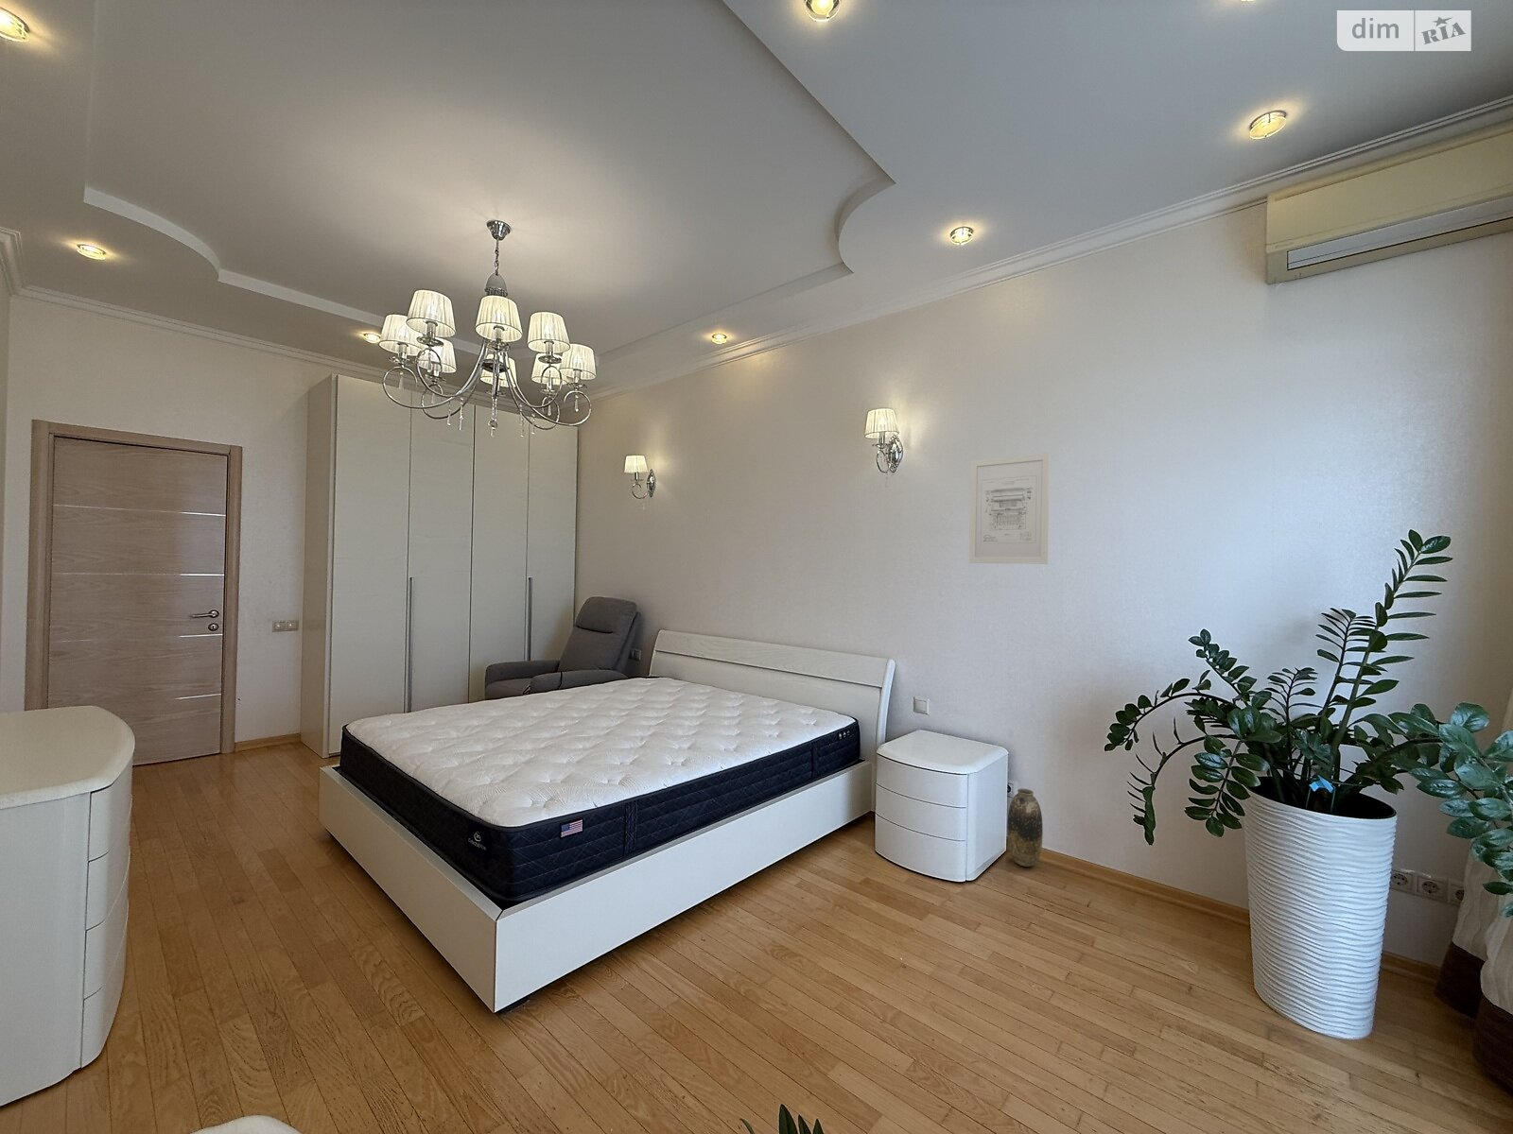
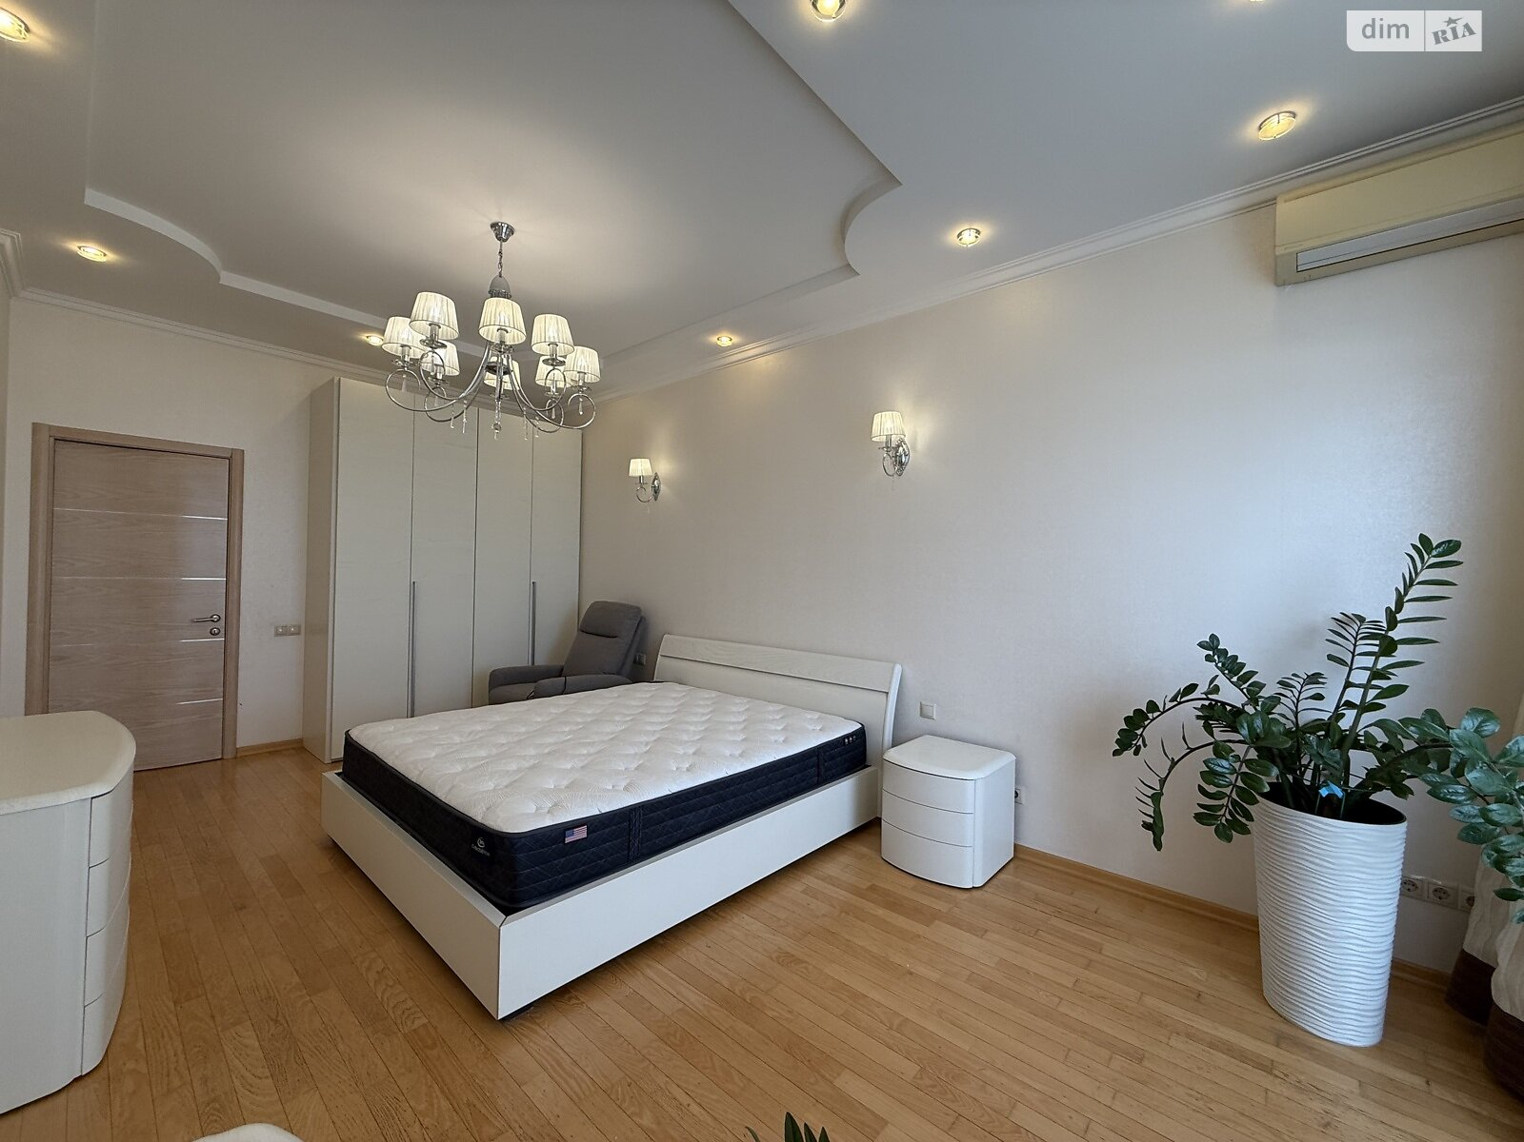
- vase (1025, 827)
- wall art (1007, 510)
